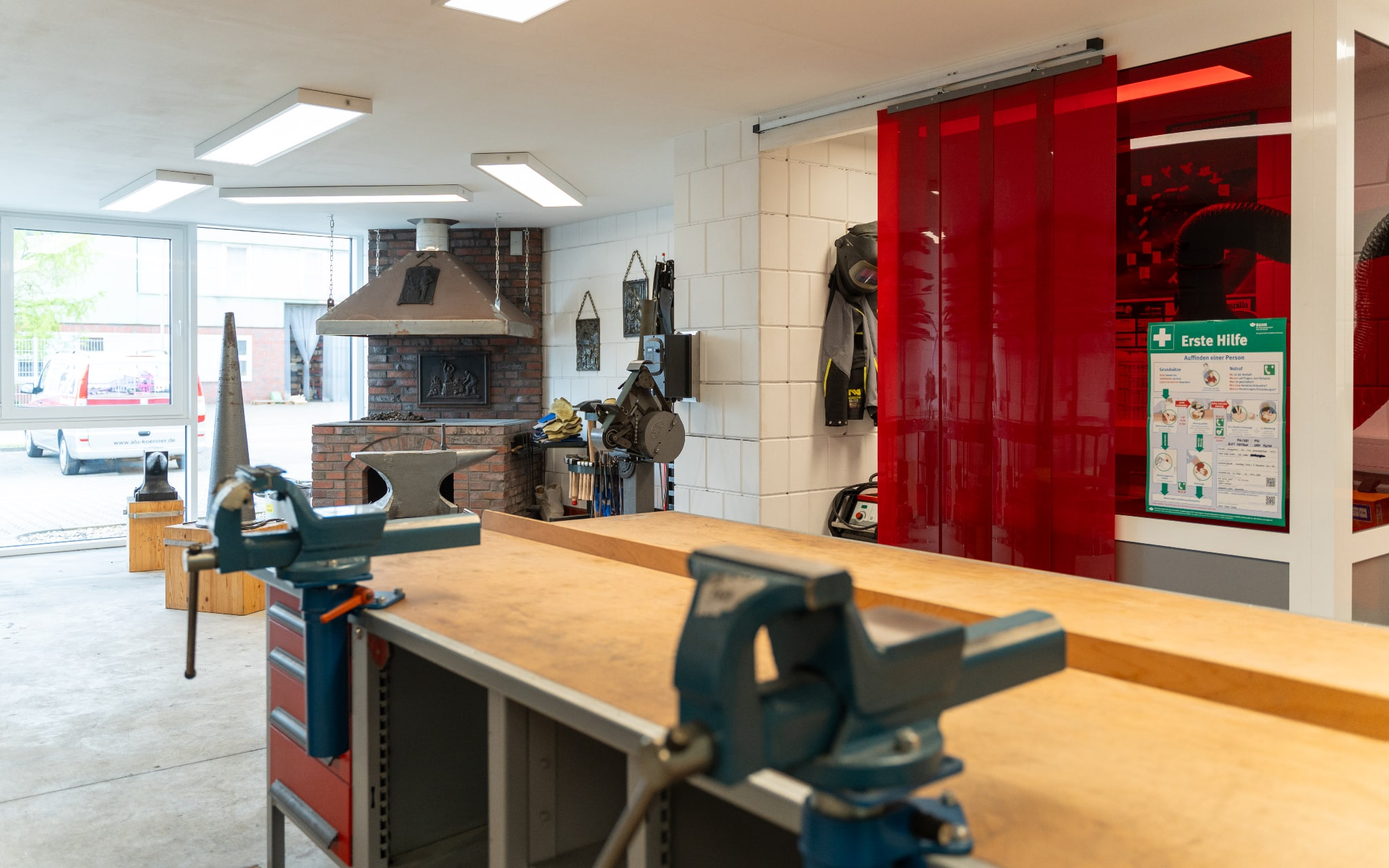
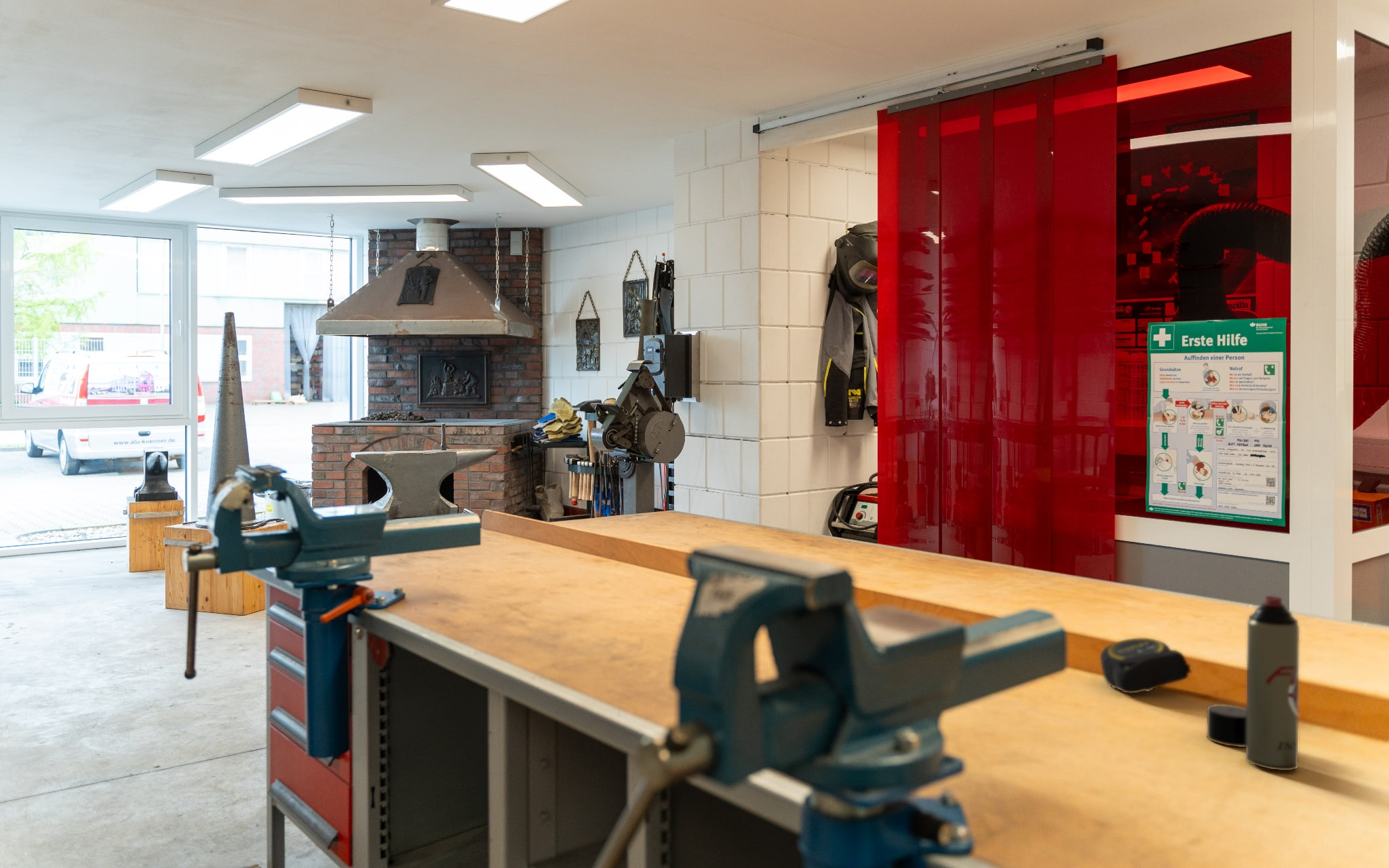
+ aerosol can (1251, 671)
+ tape measure (1144, 666)
